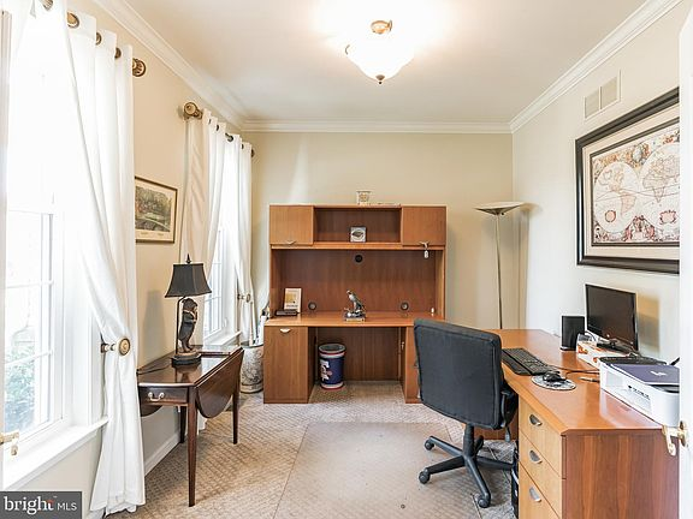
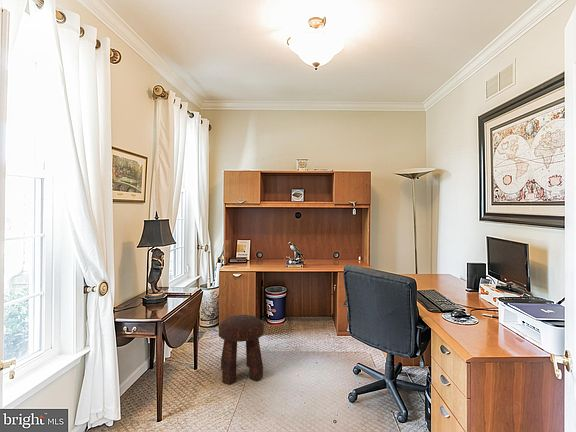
+ stool (241, 341)
